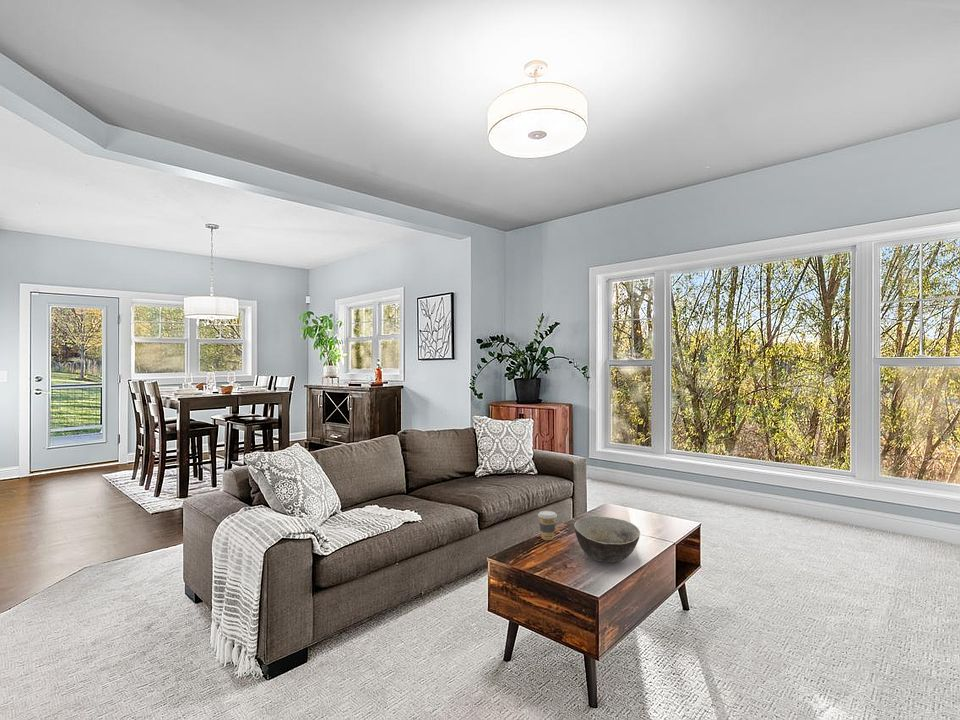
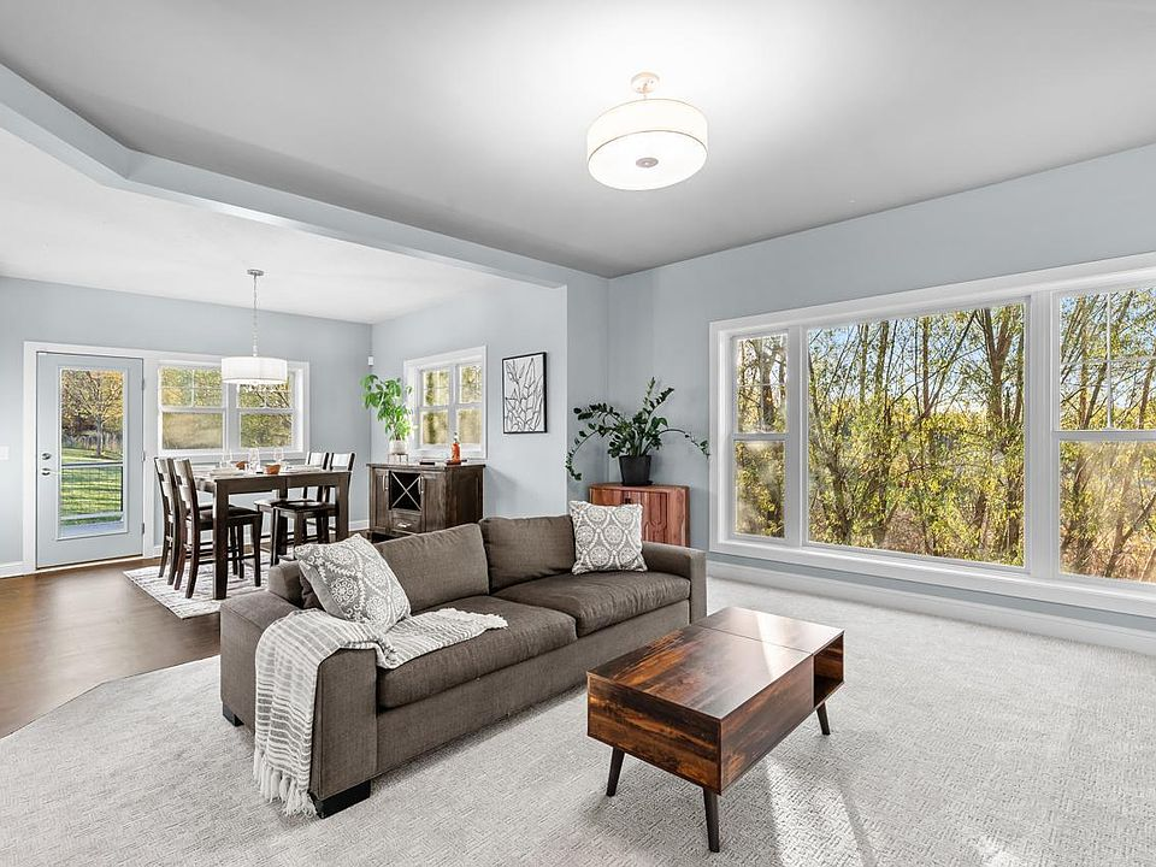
- bowl (606, 541)
- coffee cup (547, 525)
